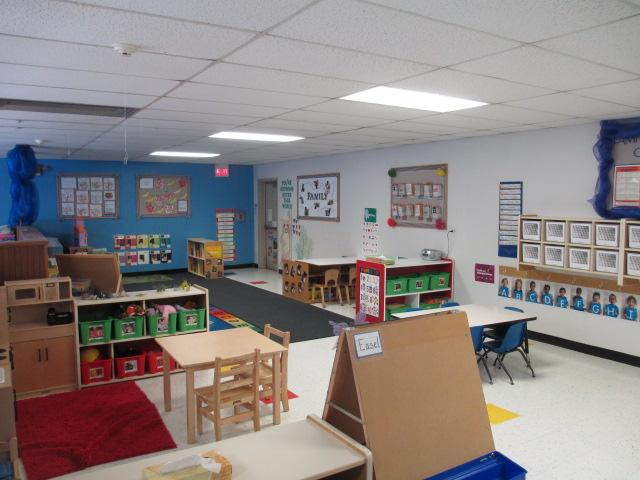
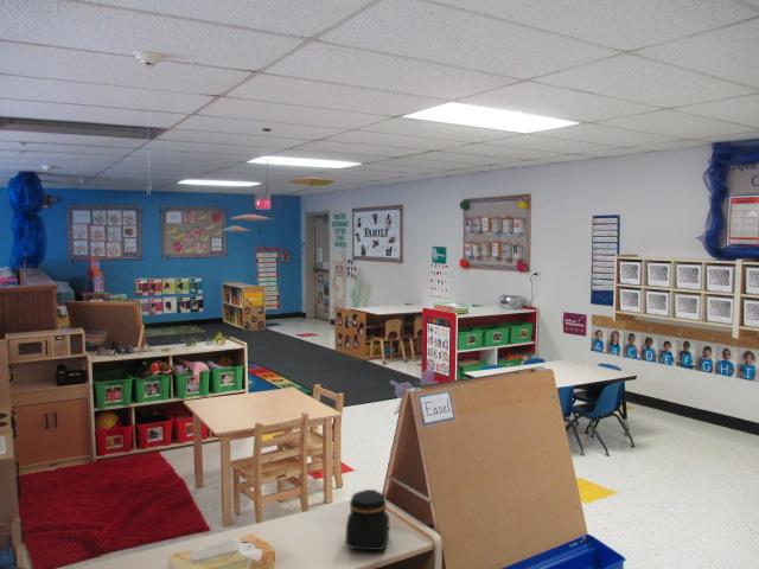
+ ceiling mobile (281, 197)
+ jar (368, 519)
